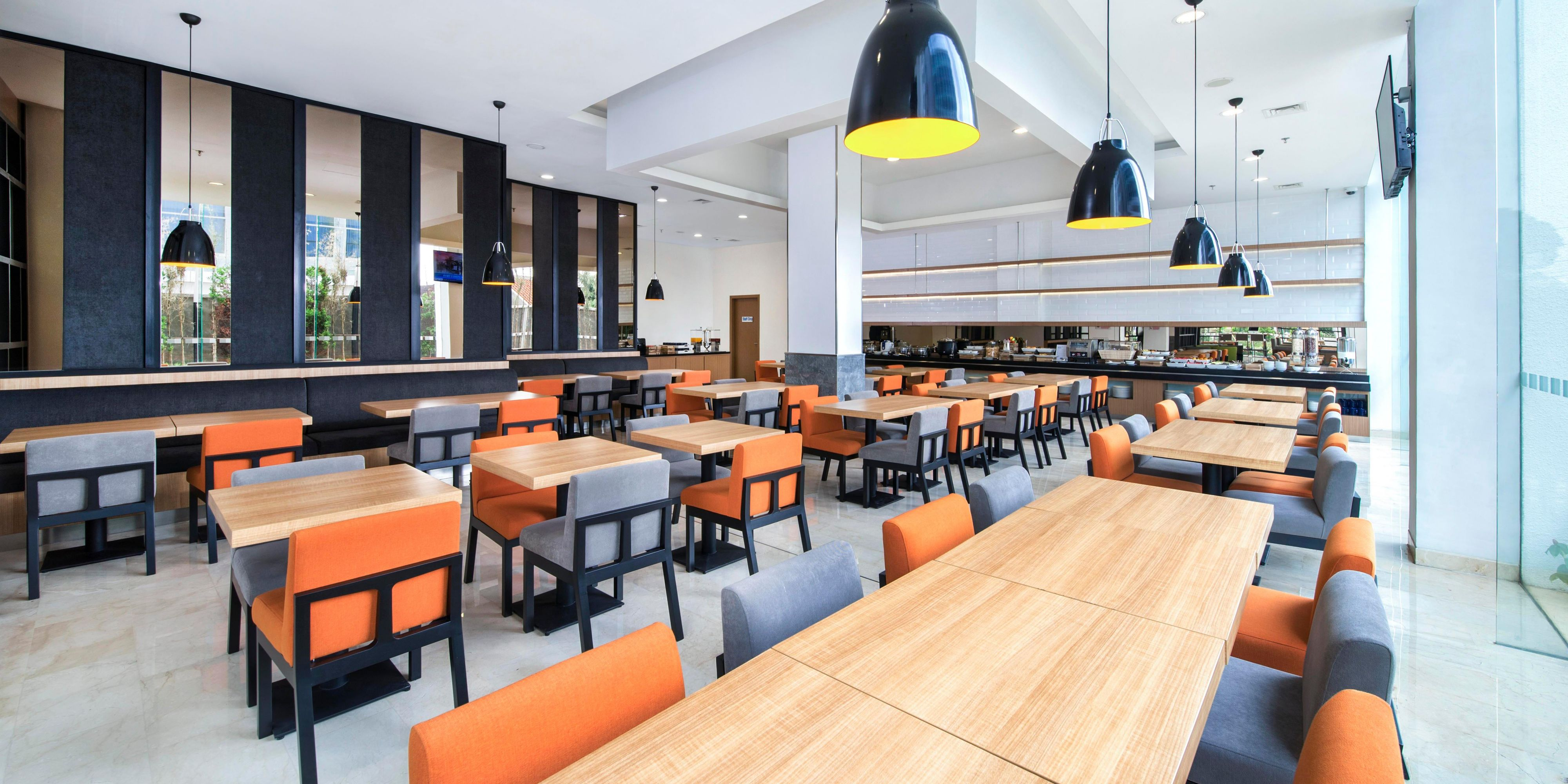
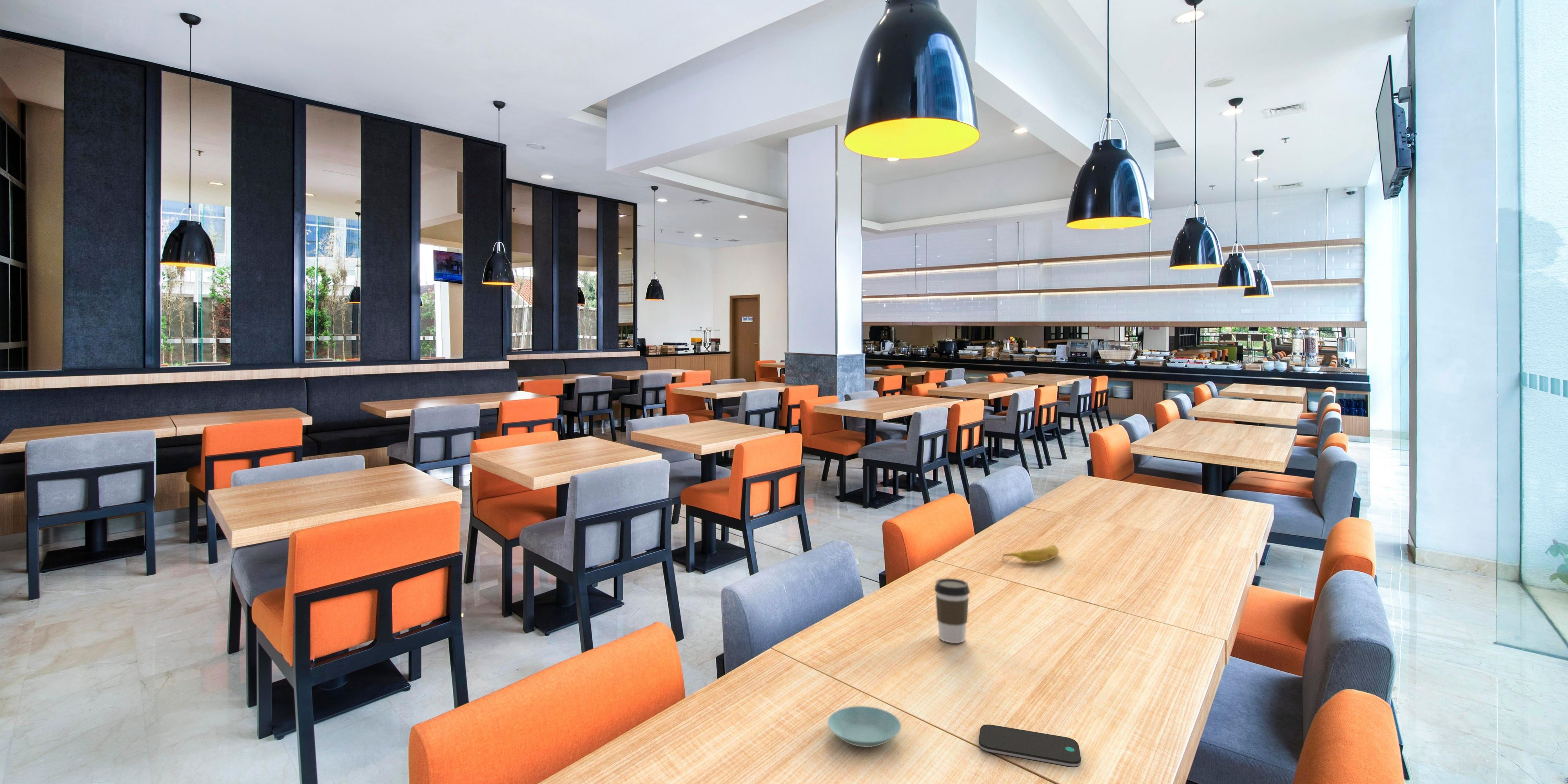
+ coffee cup (952, 610)
+ saucer (864, 730)
+ fruit (1035, 552)
+ smartphone (1028, 745)
